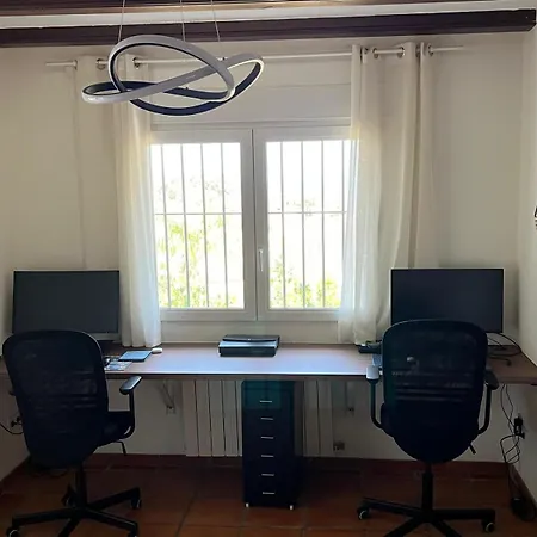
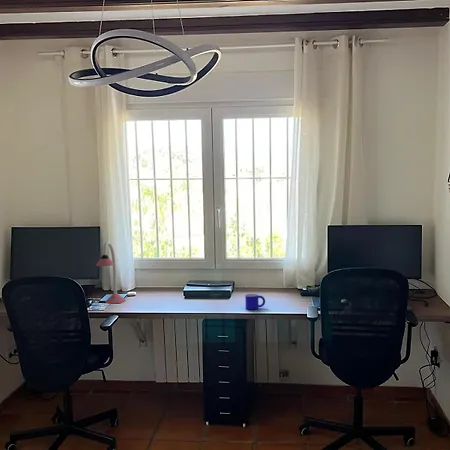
+ desk lamp (113, 272)
+ mug (255, 301)
